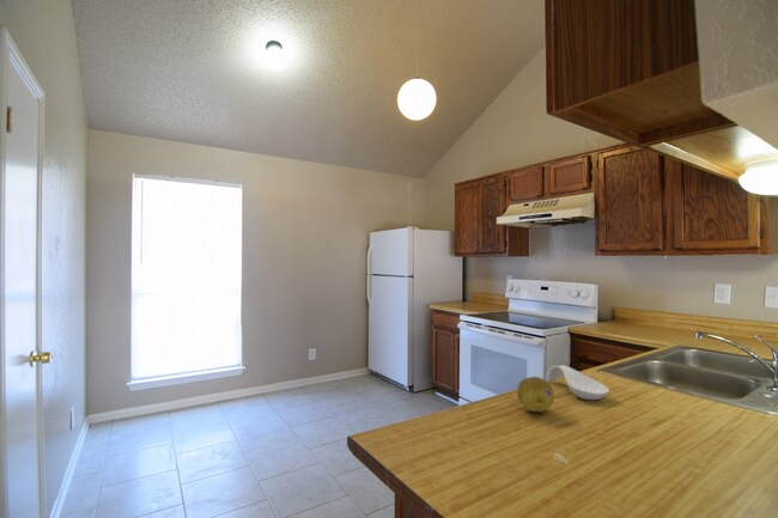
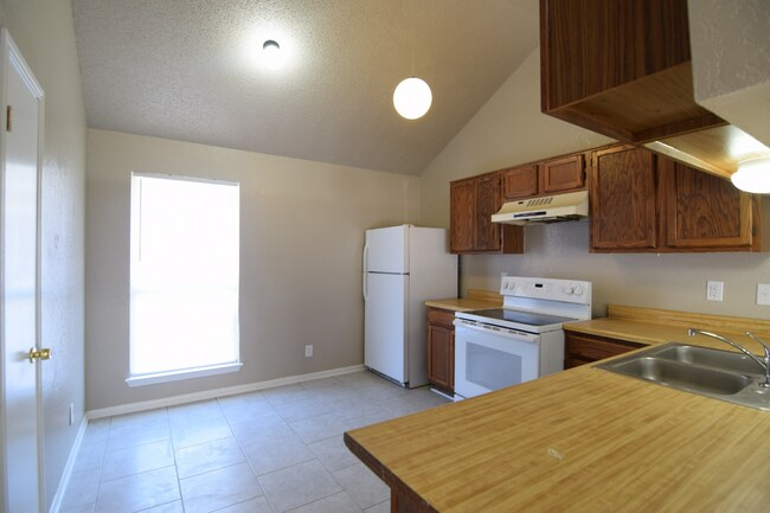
- fruit (535, 394)
- spoon rest (573, 380)
